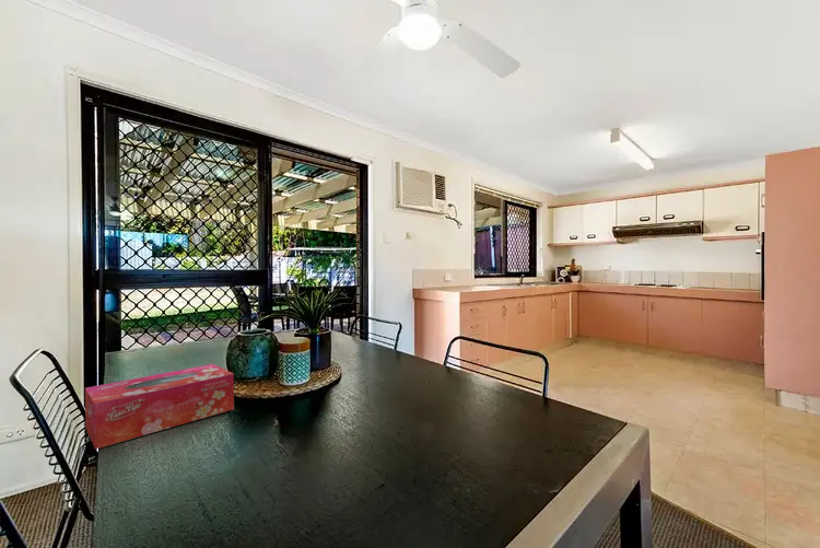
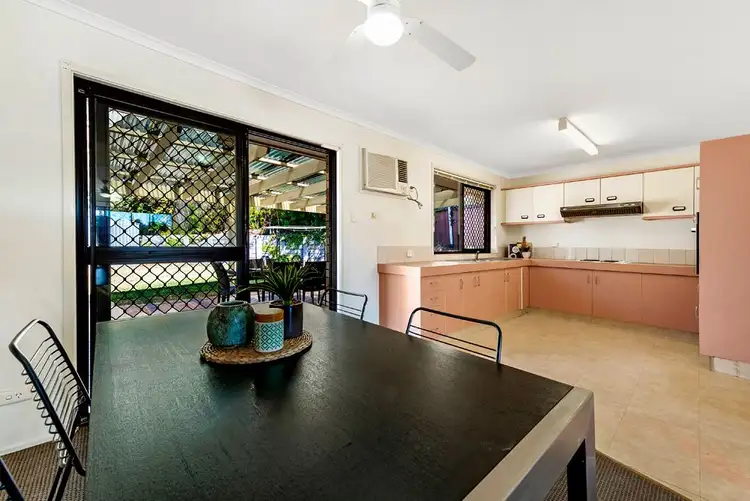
- tissue box (164, 399)
